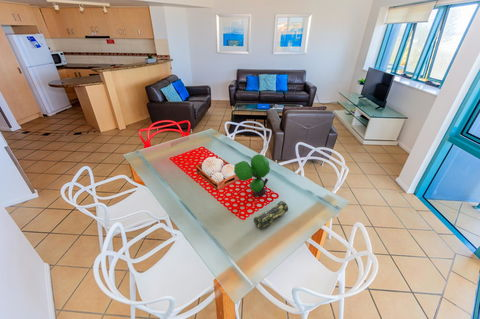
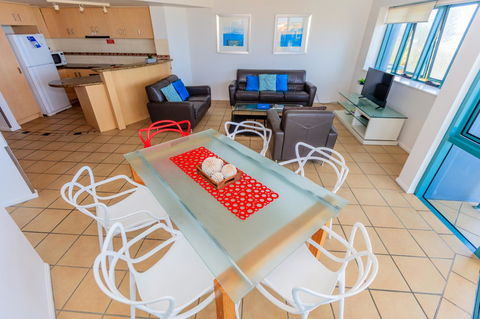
- plant (253, 176)
- pencil case (272, 214)
